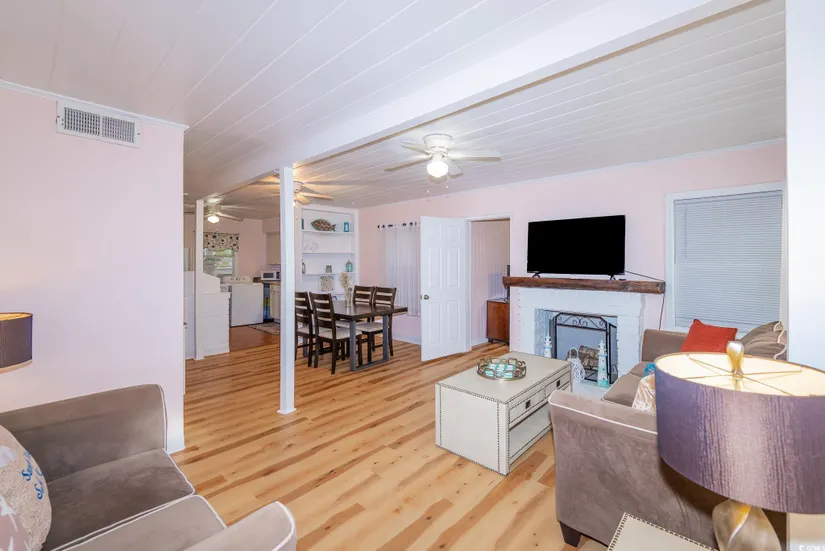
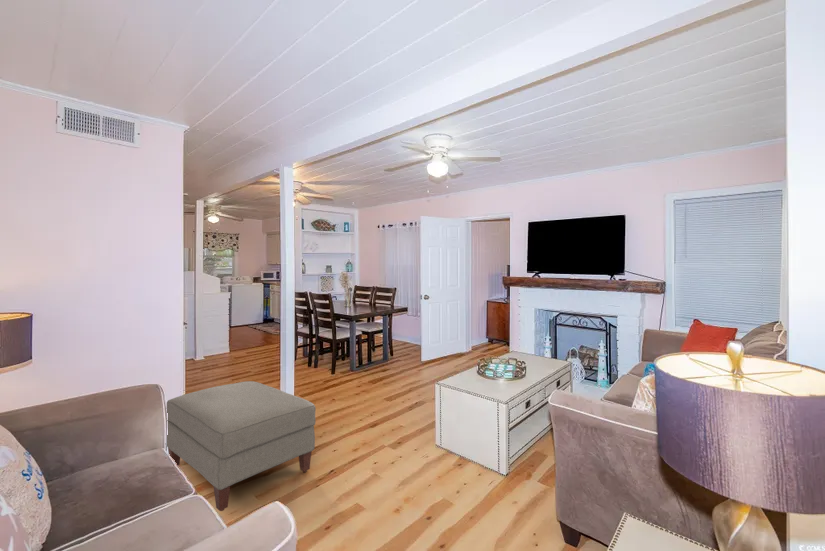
+ ottoman (239, 431)
